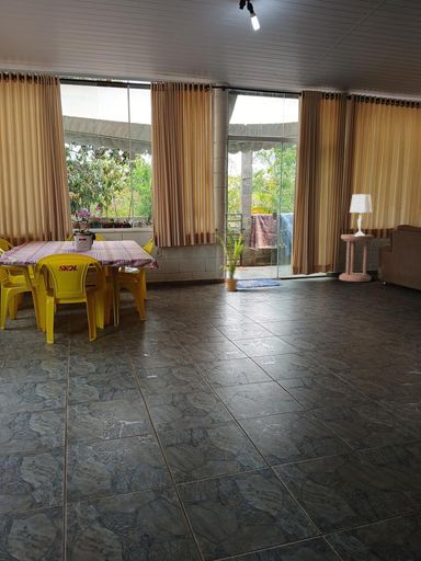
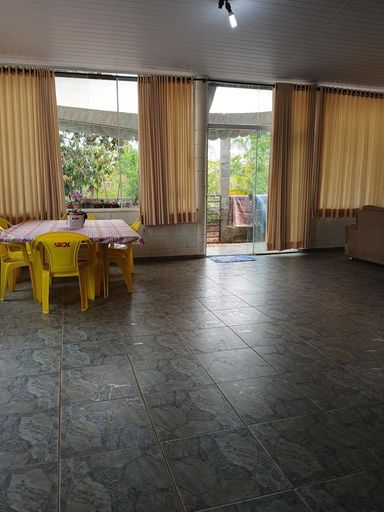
- lamp (360, 215)
- side table (353, 256)
- house plant (229, 257)
